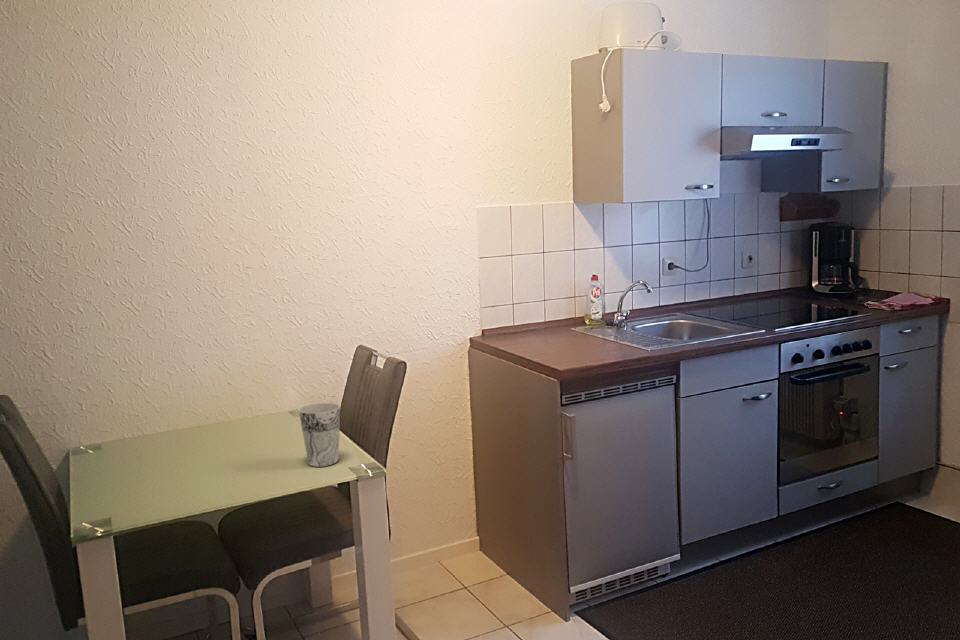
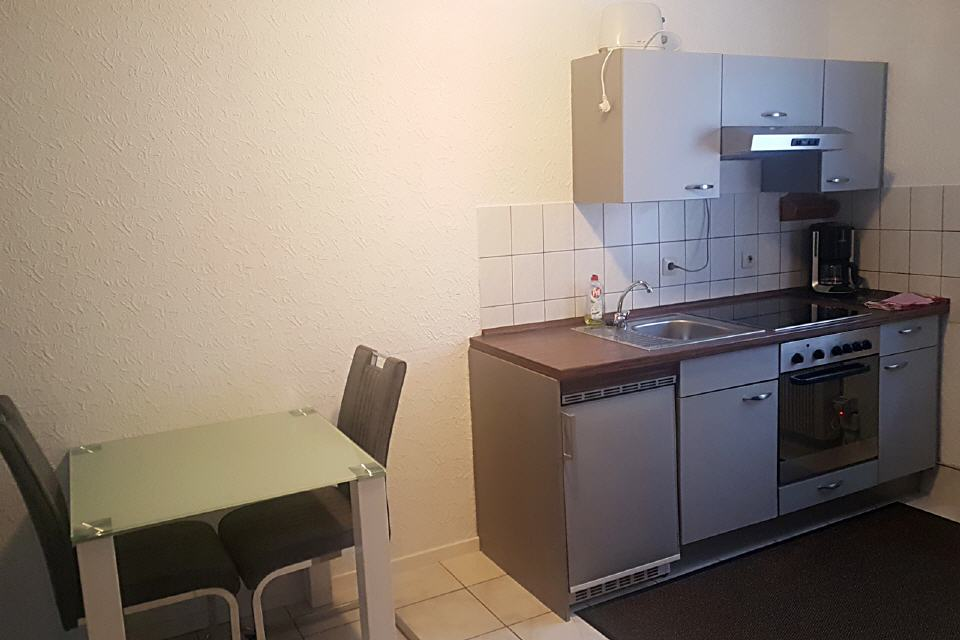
- cup (321, 435)
